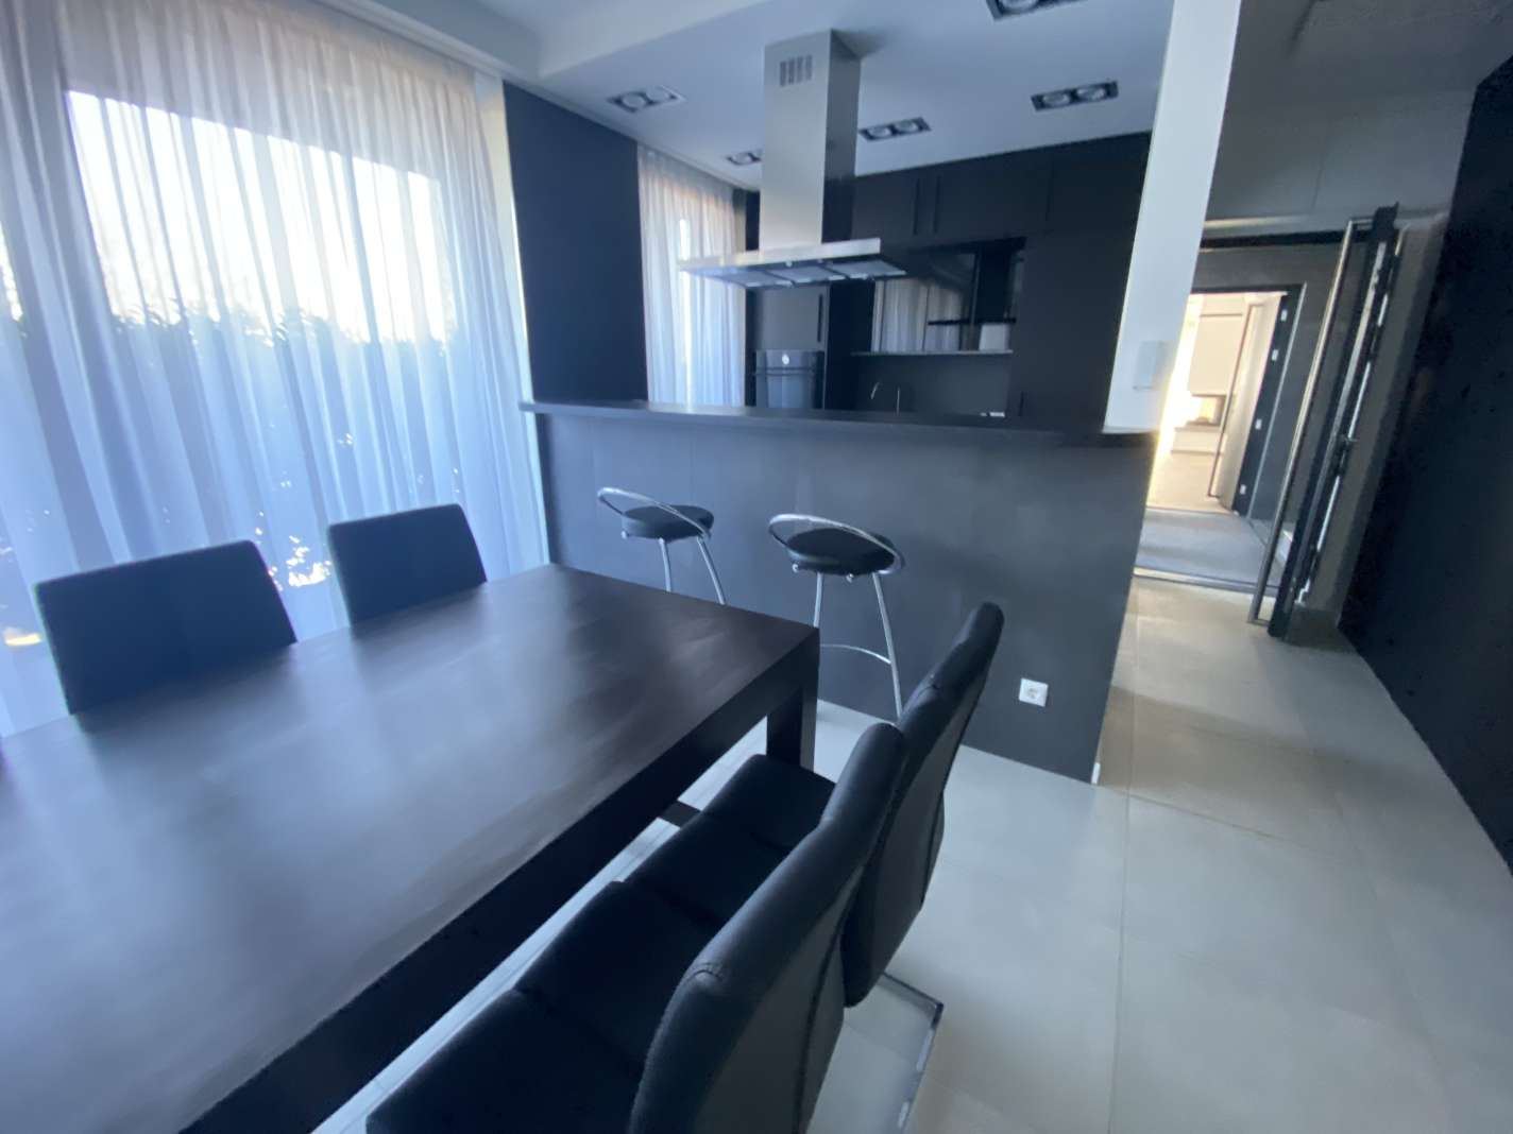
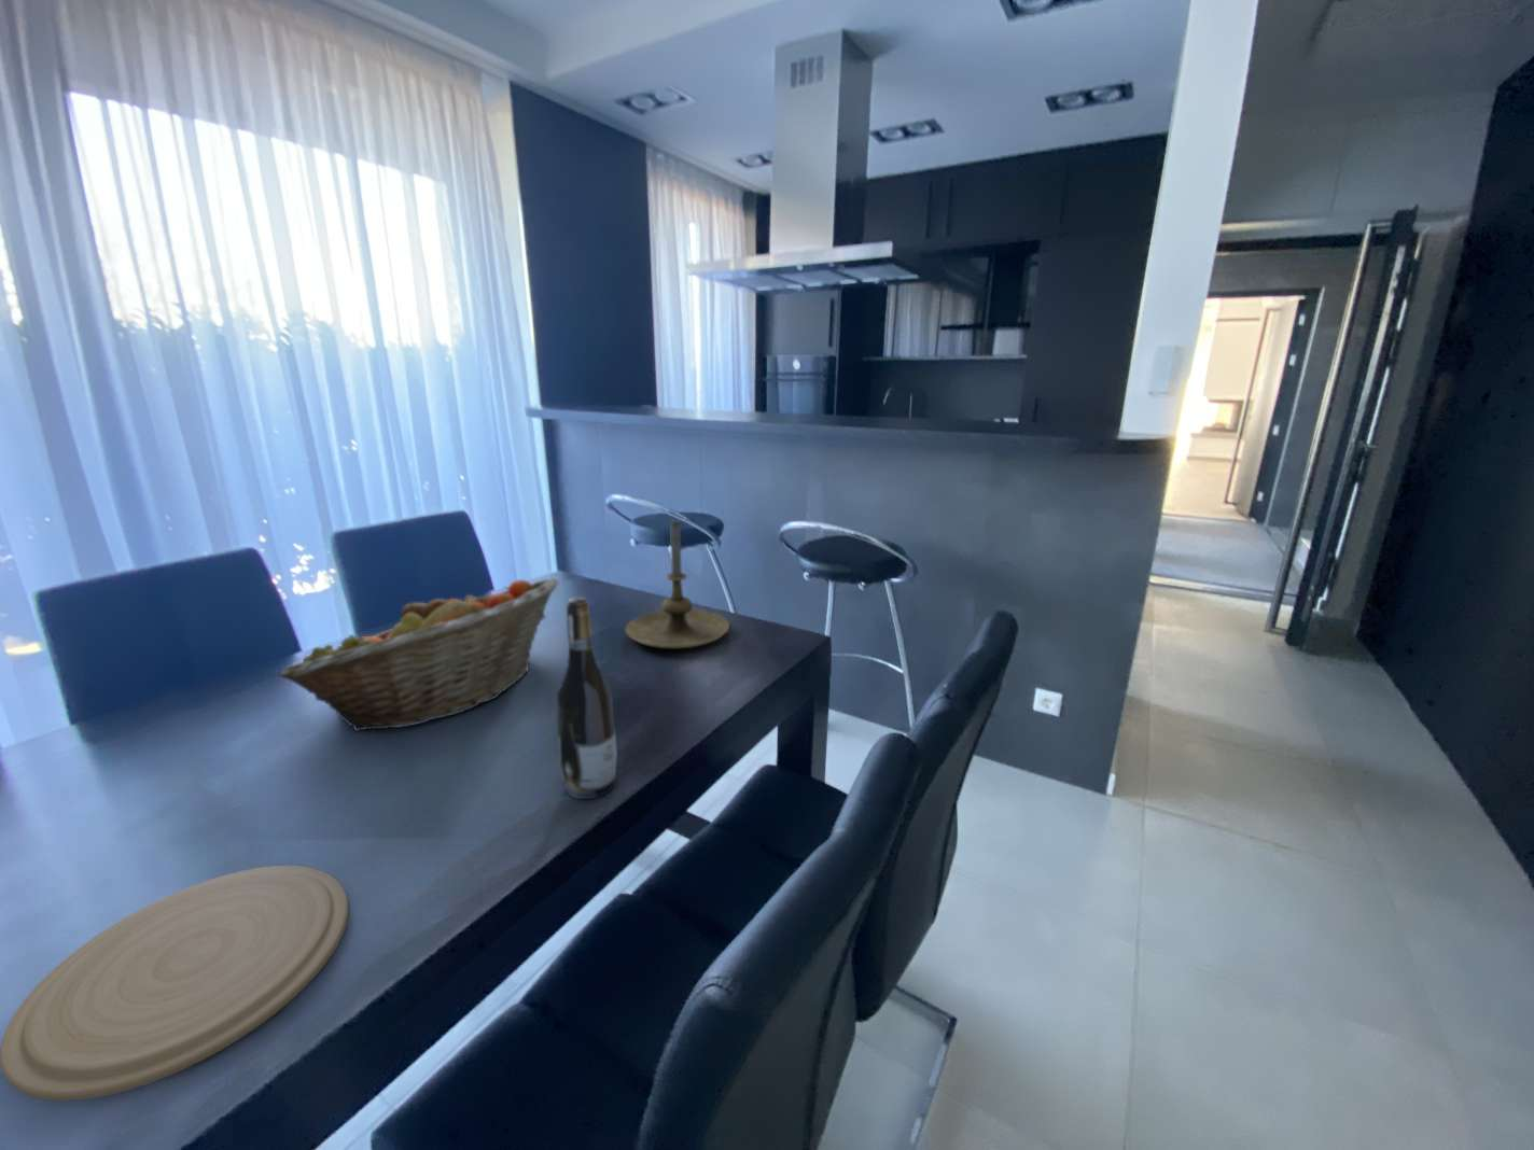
+ wine bottle (583, 696)
+ candle holder (676, 577)
+ plate (196, 958)
+ fruit basket (438, 640)
